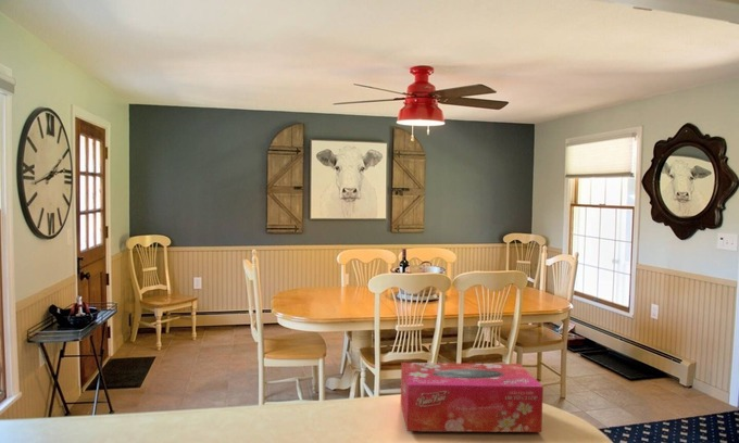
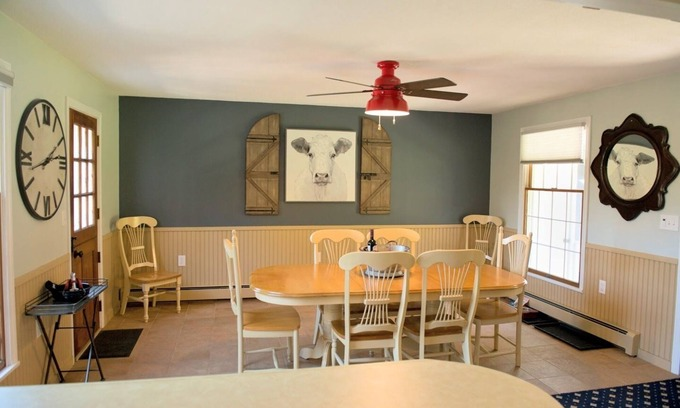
- tissue box (467, 395)
